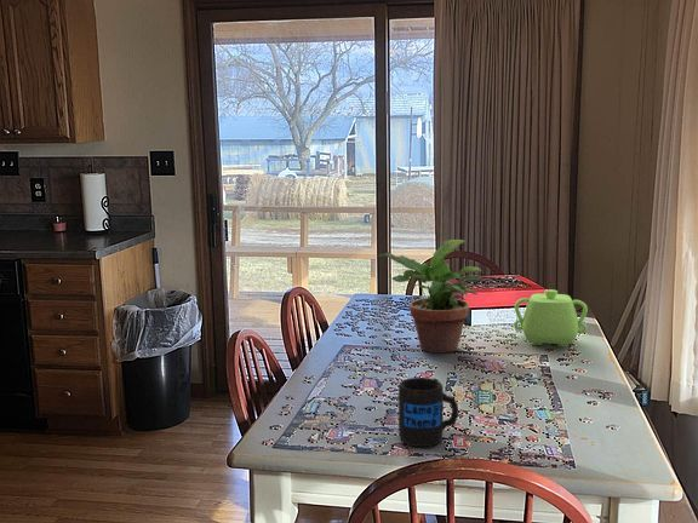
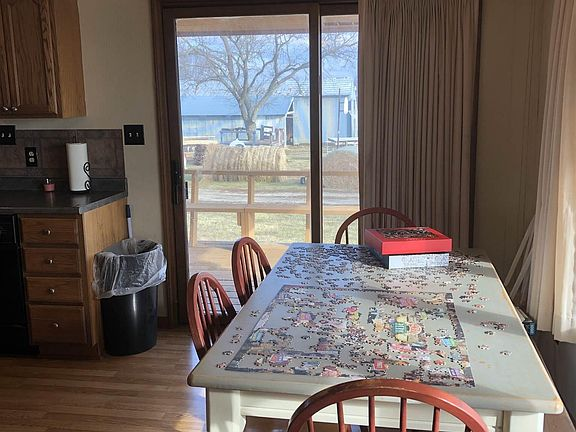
- potted plant (431, 298)
- teapot (550, 314)
- mug (428, 410)
